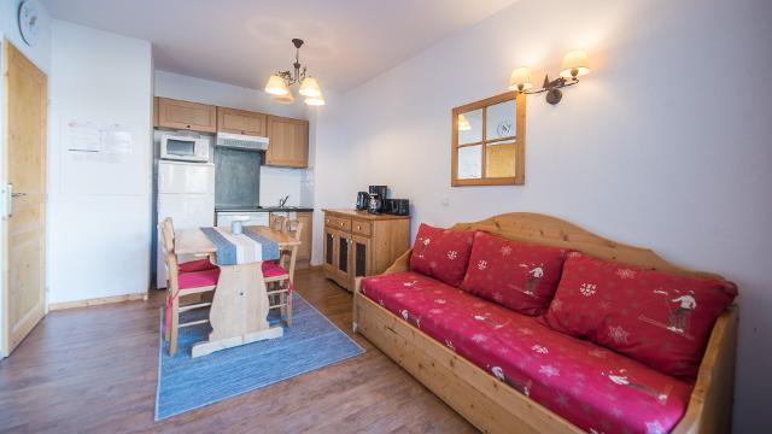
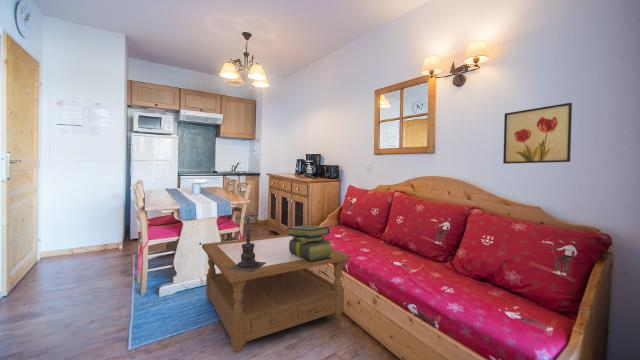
+ wall art (535, 135)
+ candle holder (248, 237)
+ stack of books (308, 240)
+ coffee table (271, 279)
